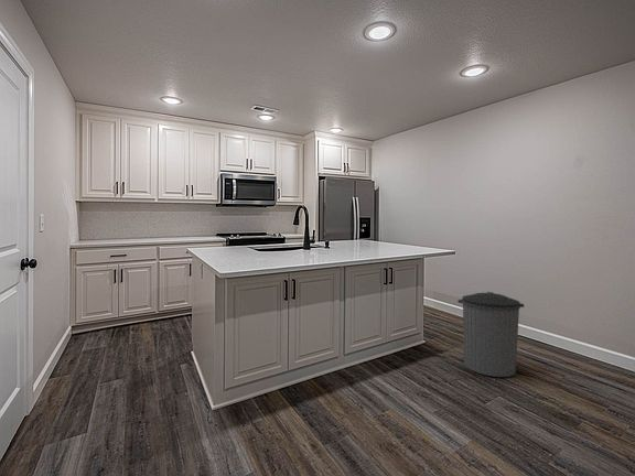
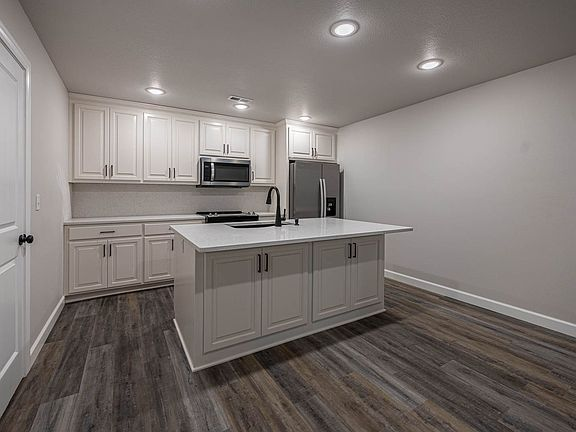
- trash can (489, 329)
